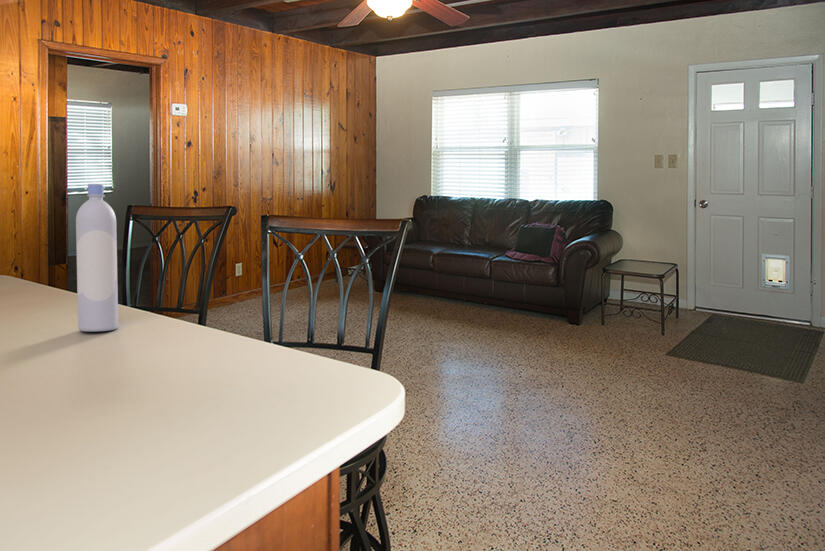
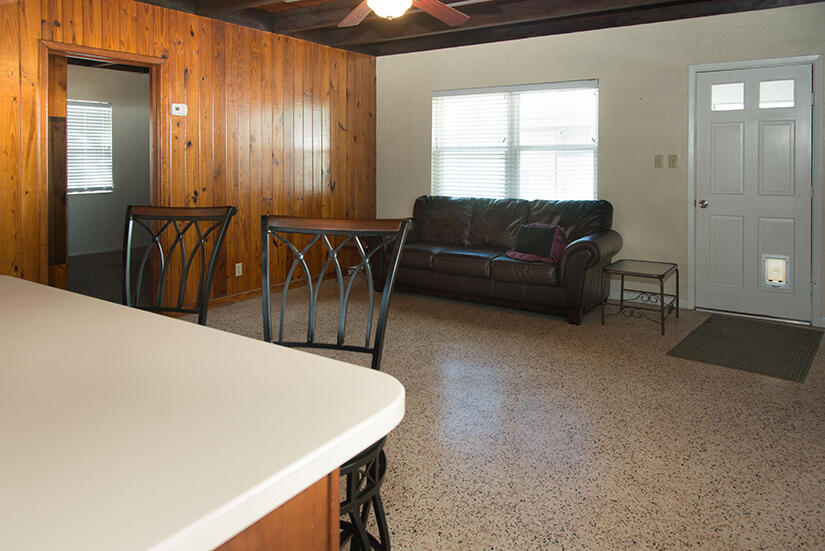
- bottle (97, 257)
